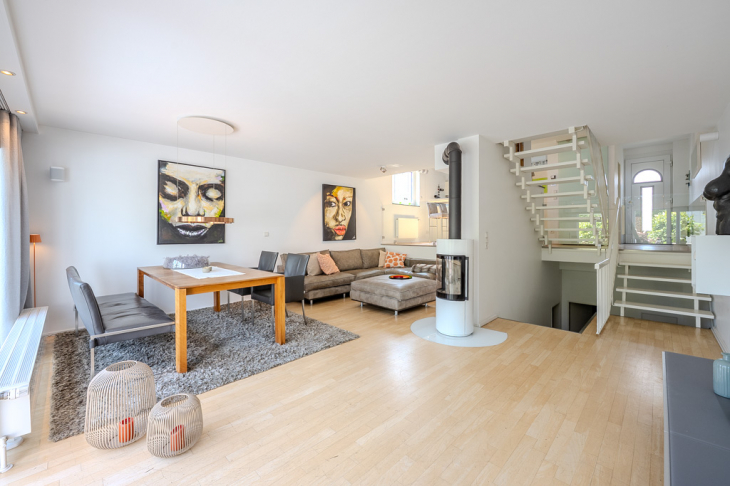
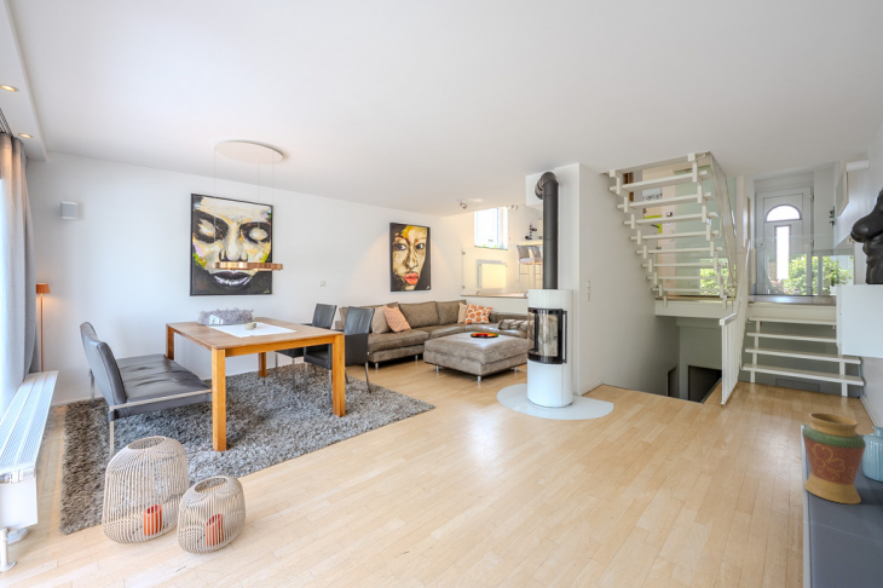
+ decorative vase (832, 455)
